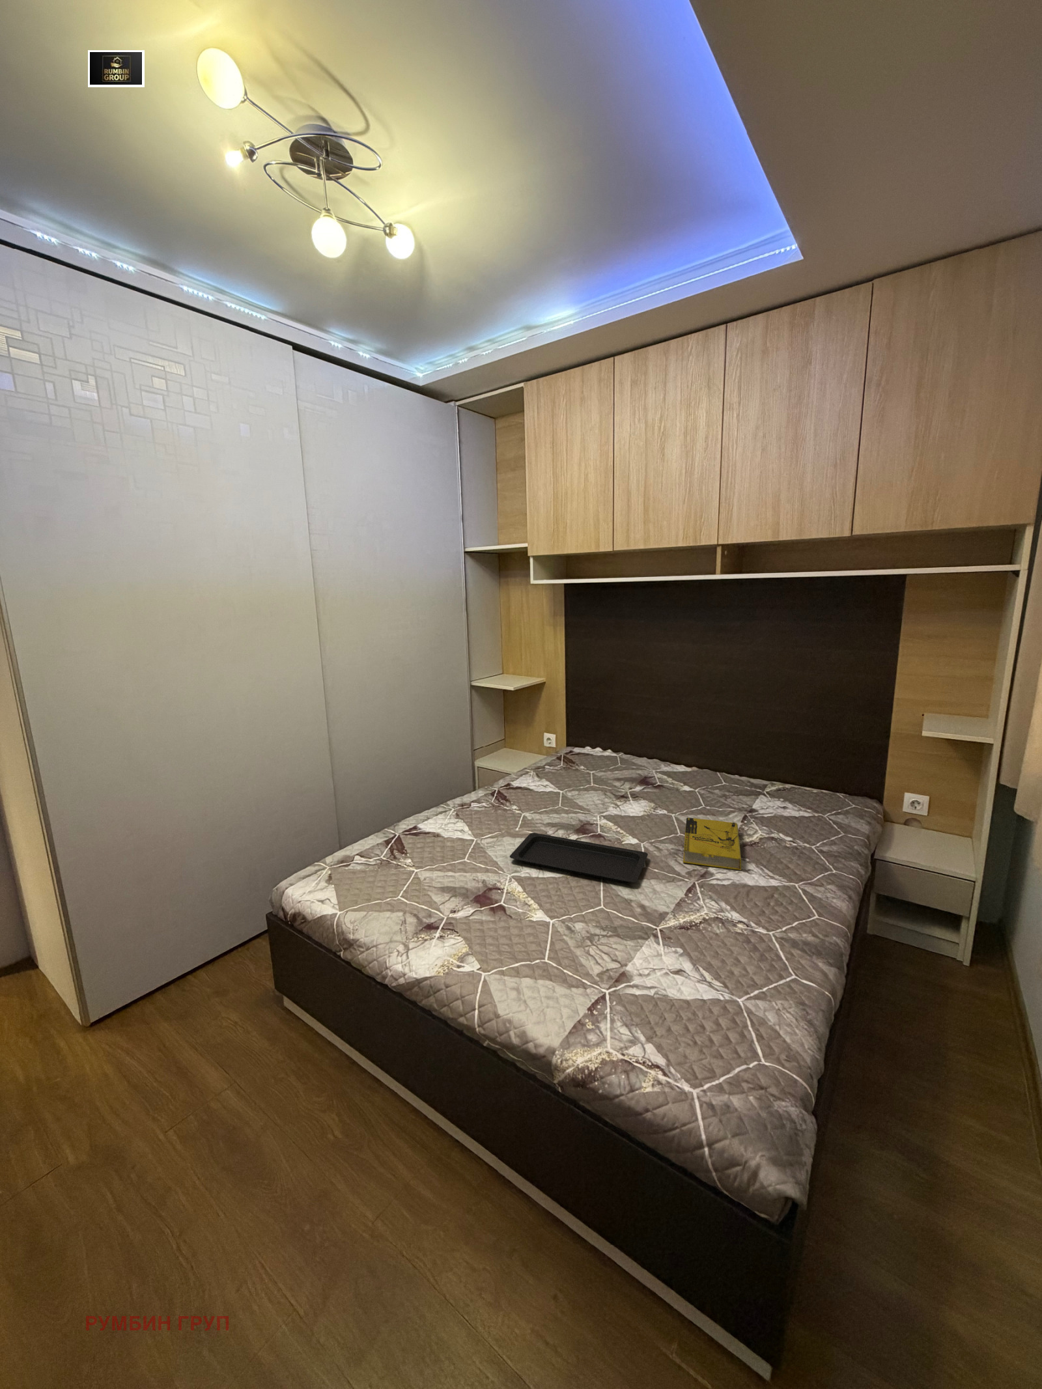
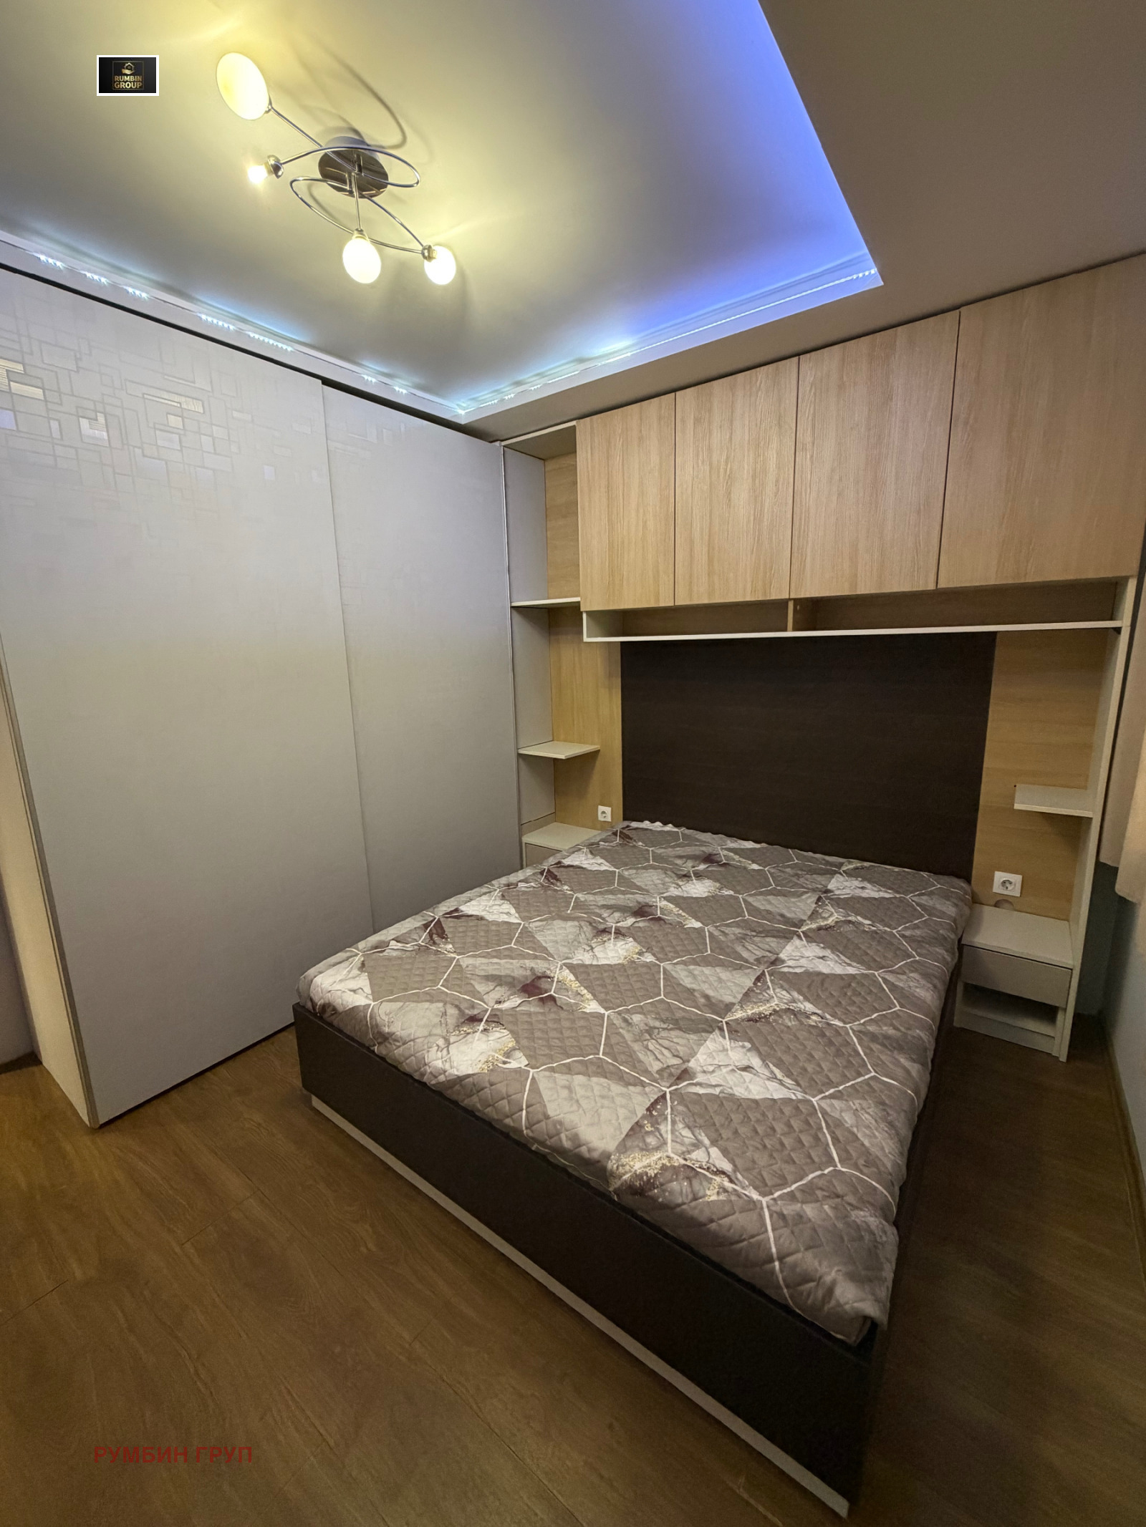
- book (711, 841)
- serving tray (578, 858)
